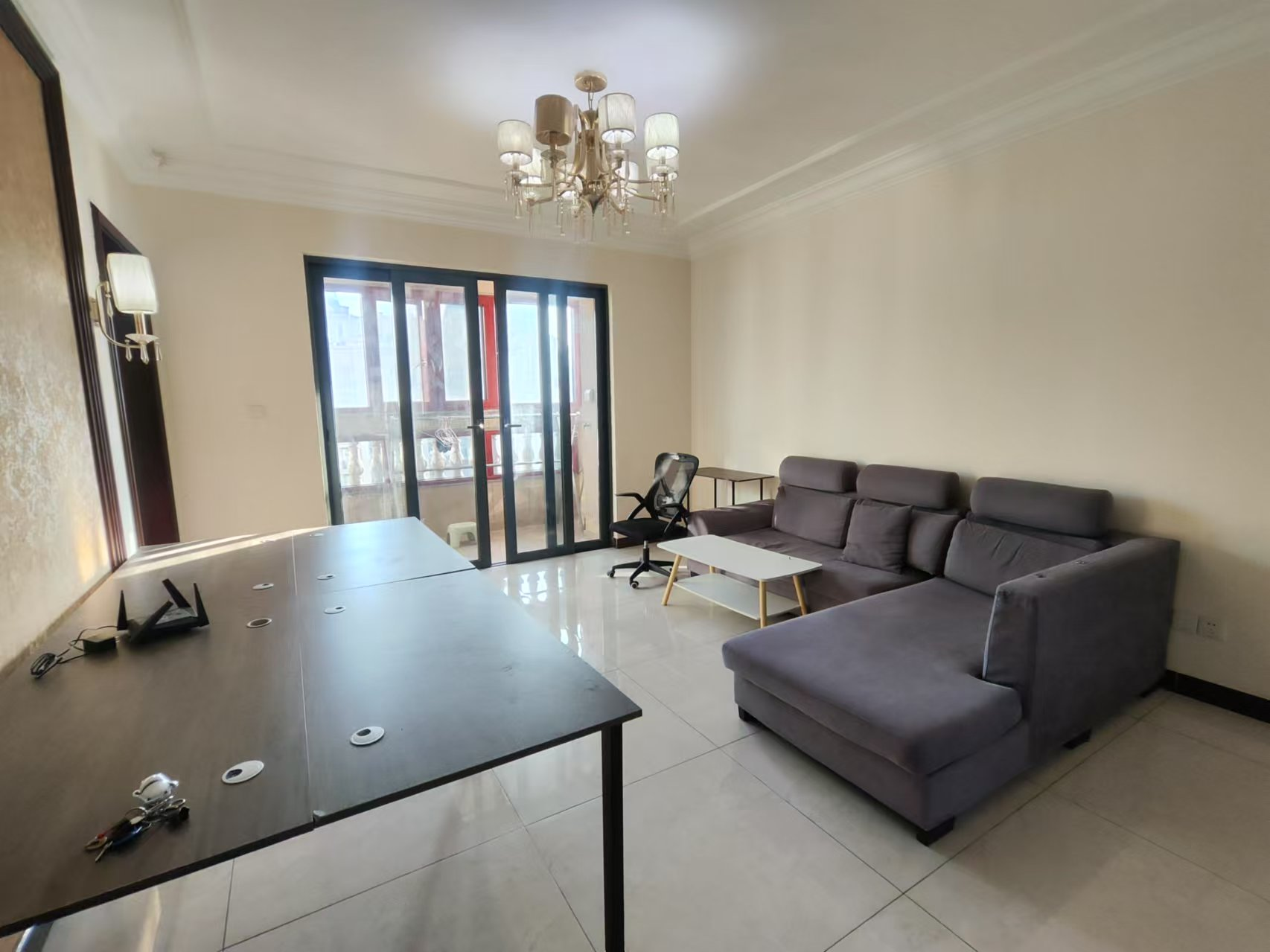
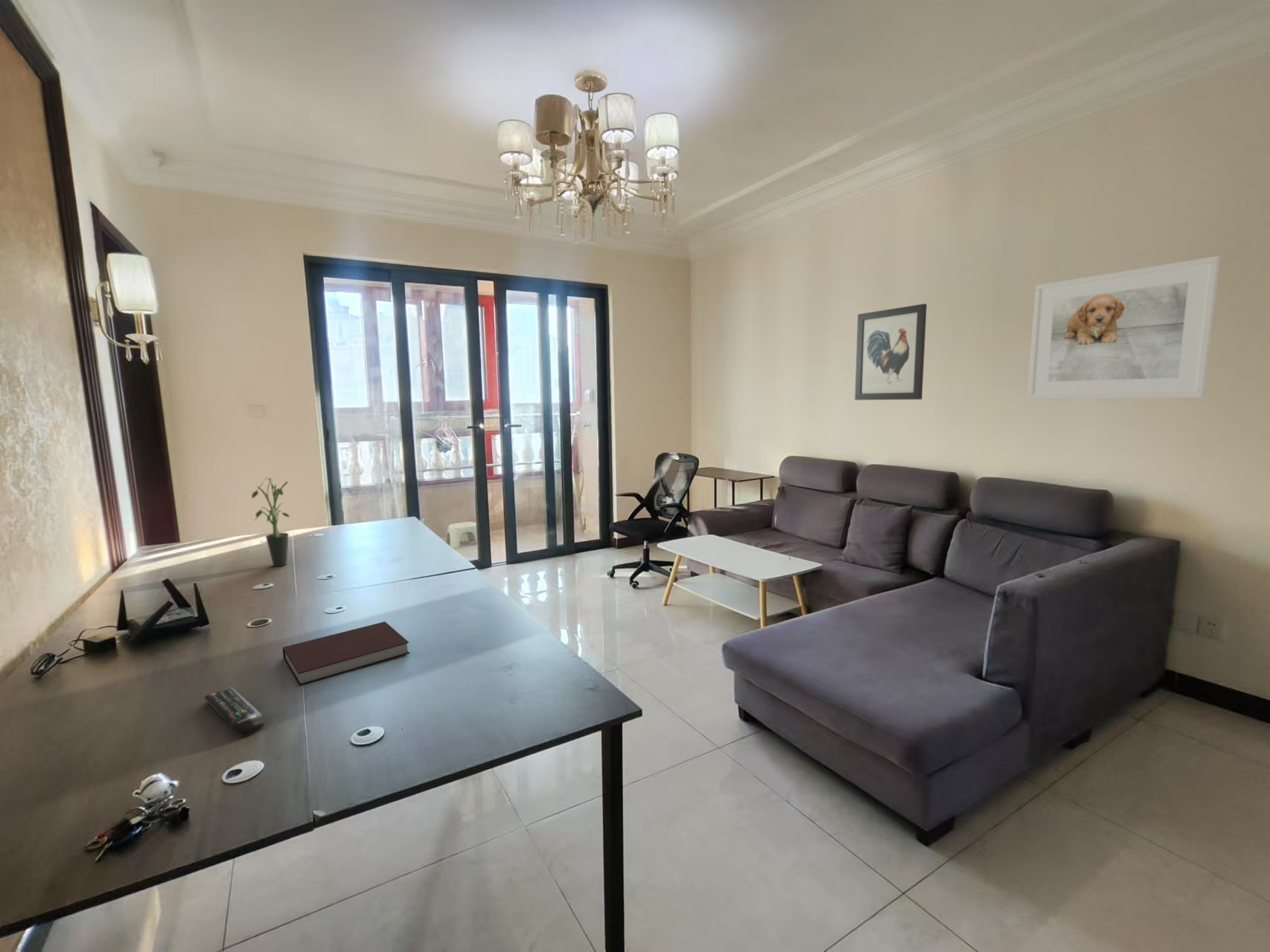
+ potted plant (272, 523)
+ notebook (346, 650)
+ remote control (233, 709)
+ wall art (888, 355)
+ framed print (1112, 336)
